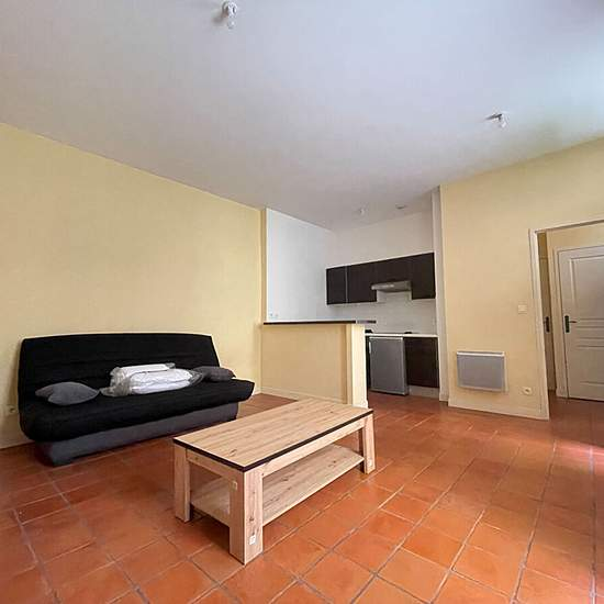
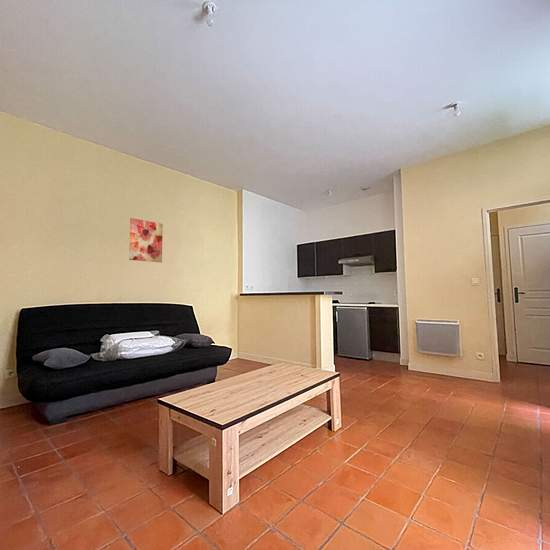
+ wall art (146, 241)
